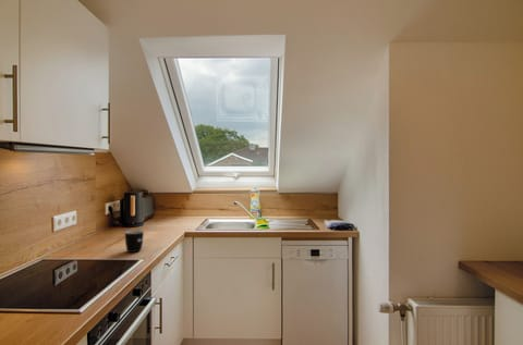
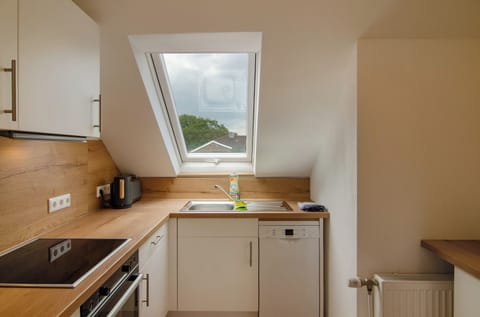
- mug (135, 241)
